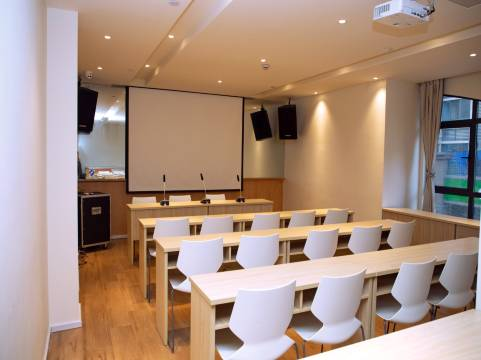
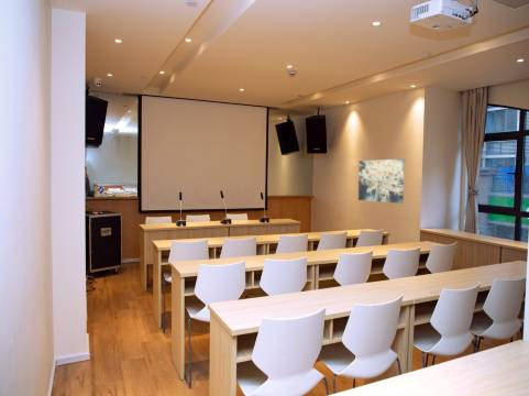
+ wall art (379, 180)
